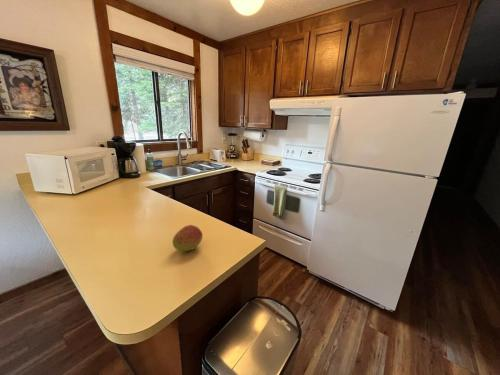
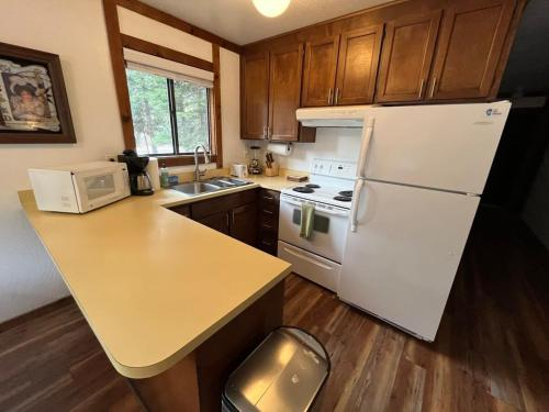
- fruit (188, 238)
